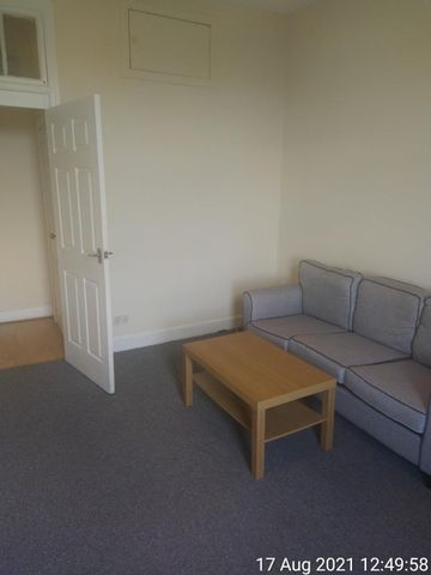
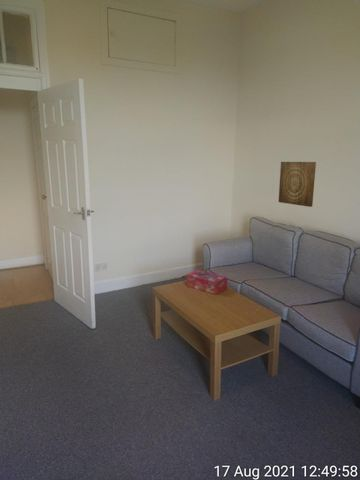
+ wall art (296, 183)
+ tissue box (206, 281)
